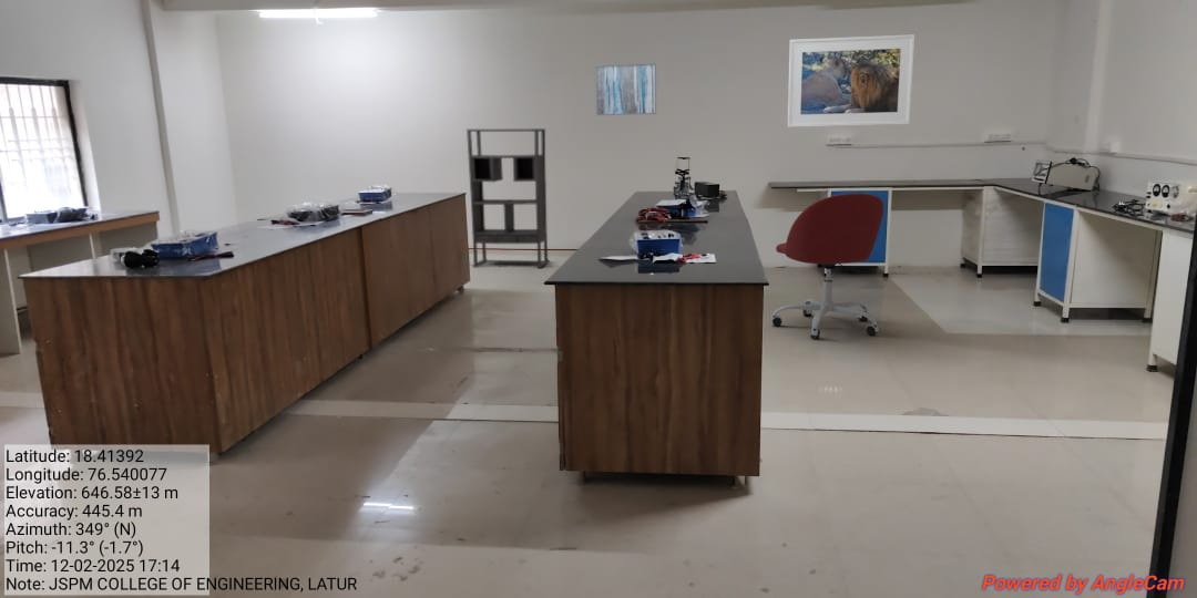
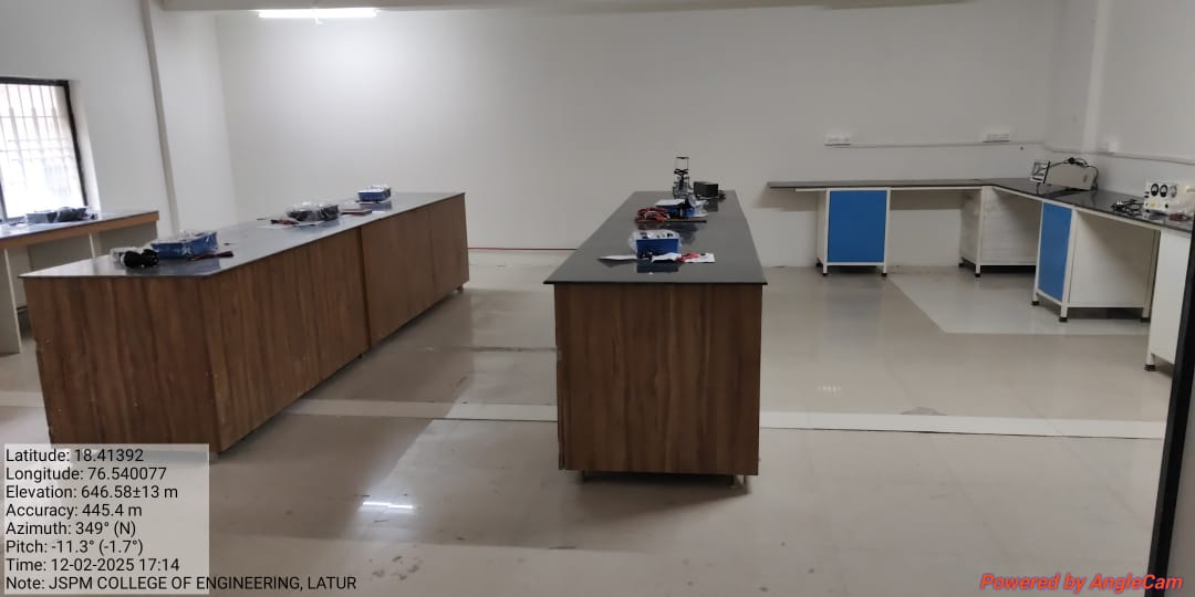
- wall art (625, 90)
- shelving unit (509, 199)
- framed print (849, 82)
- office chair (827, 259)
